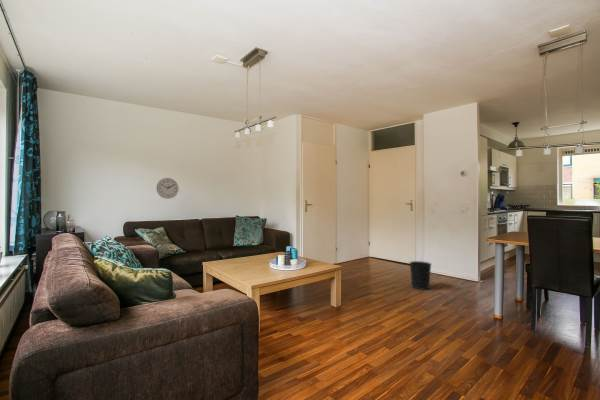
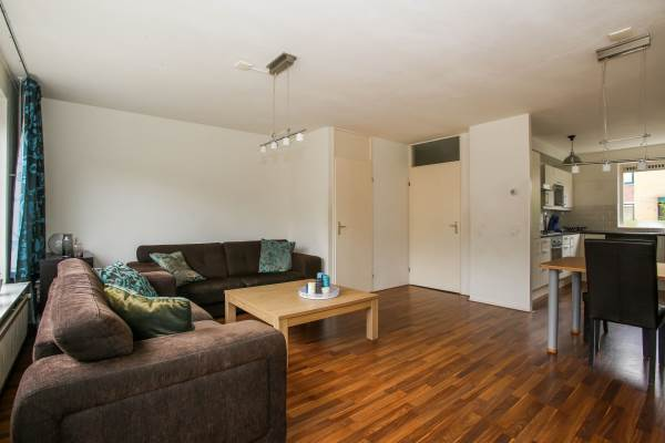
- wastebasket (420, 275)
- wall clock (167, 188)
